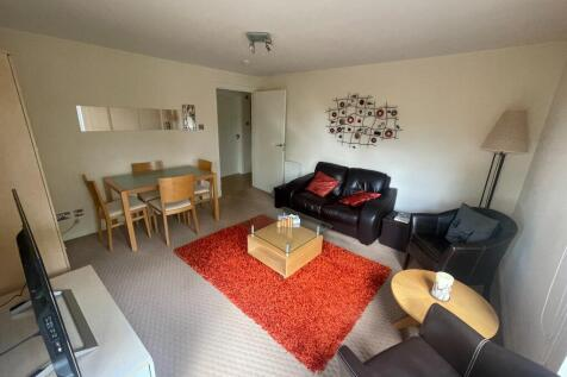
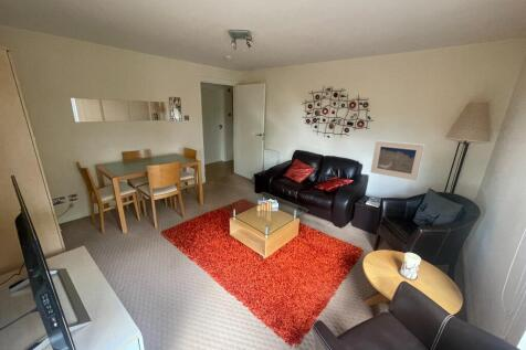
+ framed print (396, 159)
